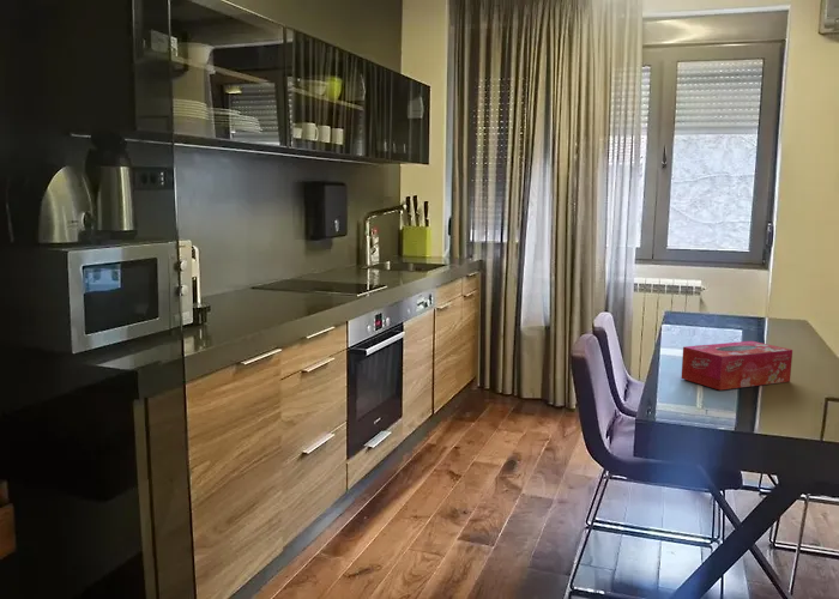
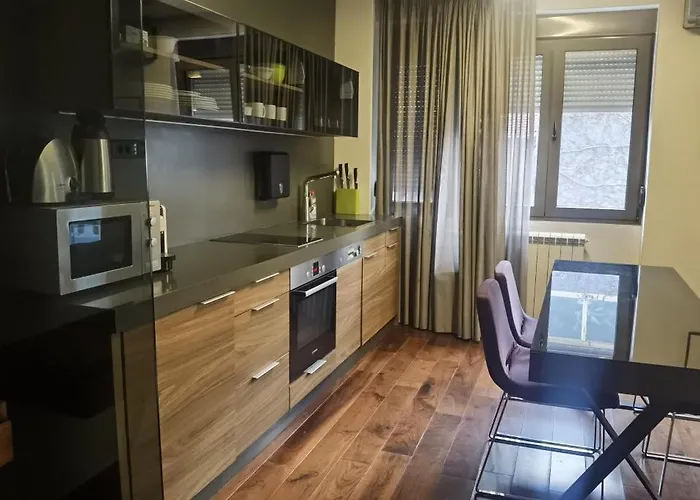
- tissue box (736, 363)
